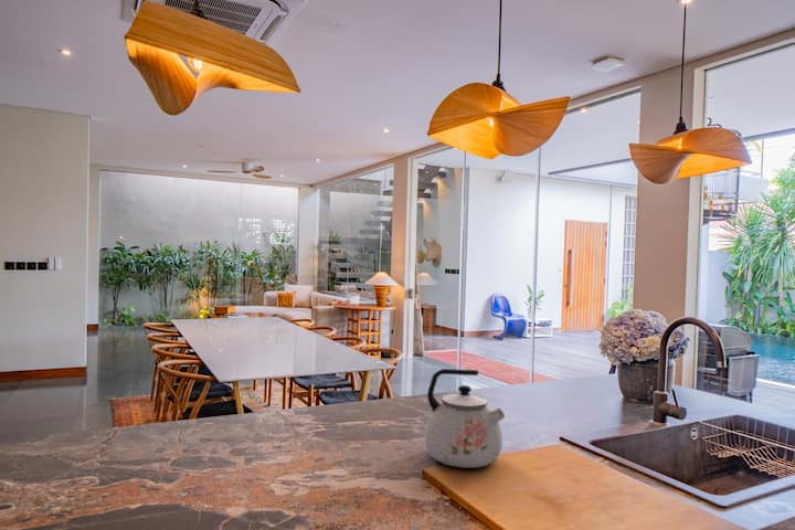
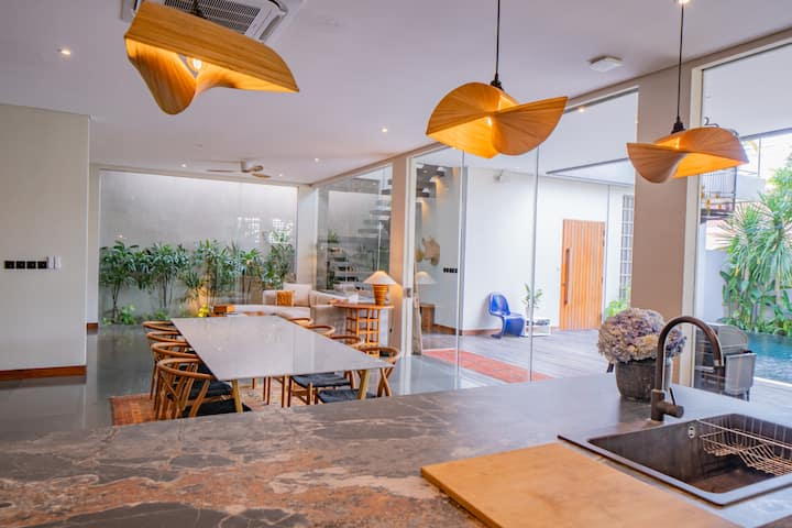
- kettle (464, 413)
